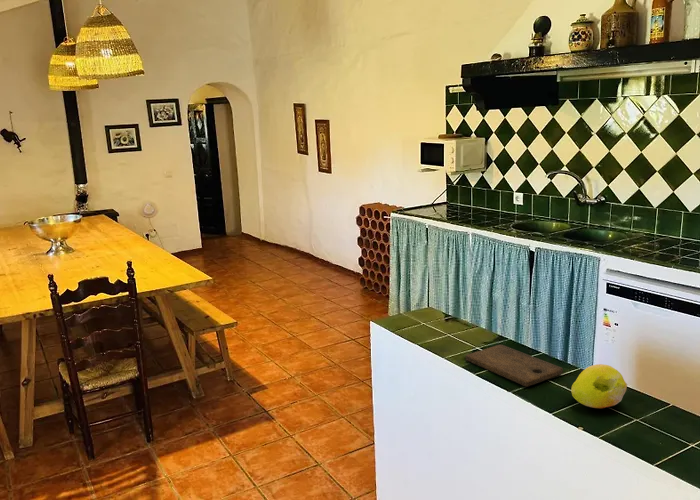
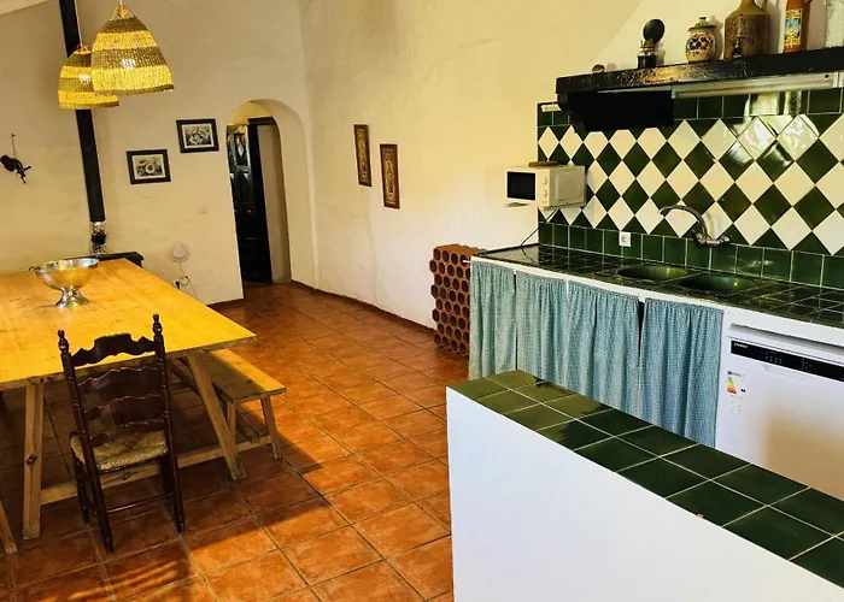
- cutting board (512, 363)
- fruit (599, 386)
